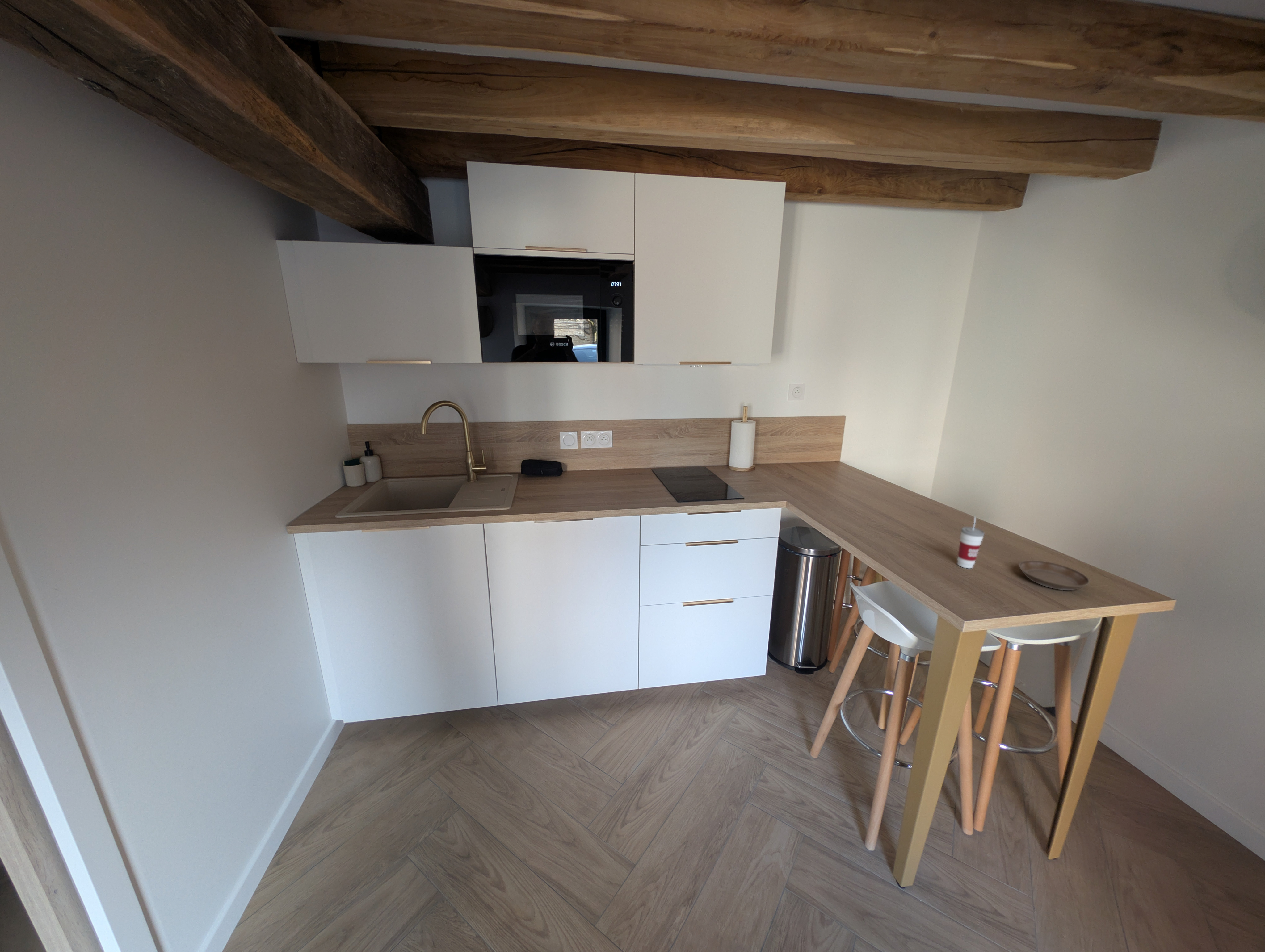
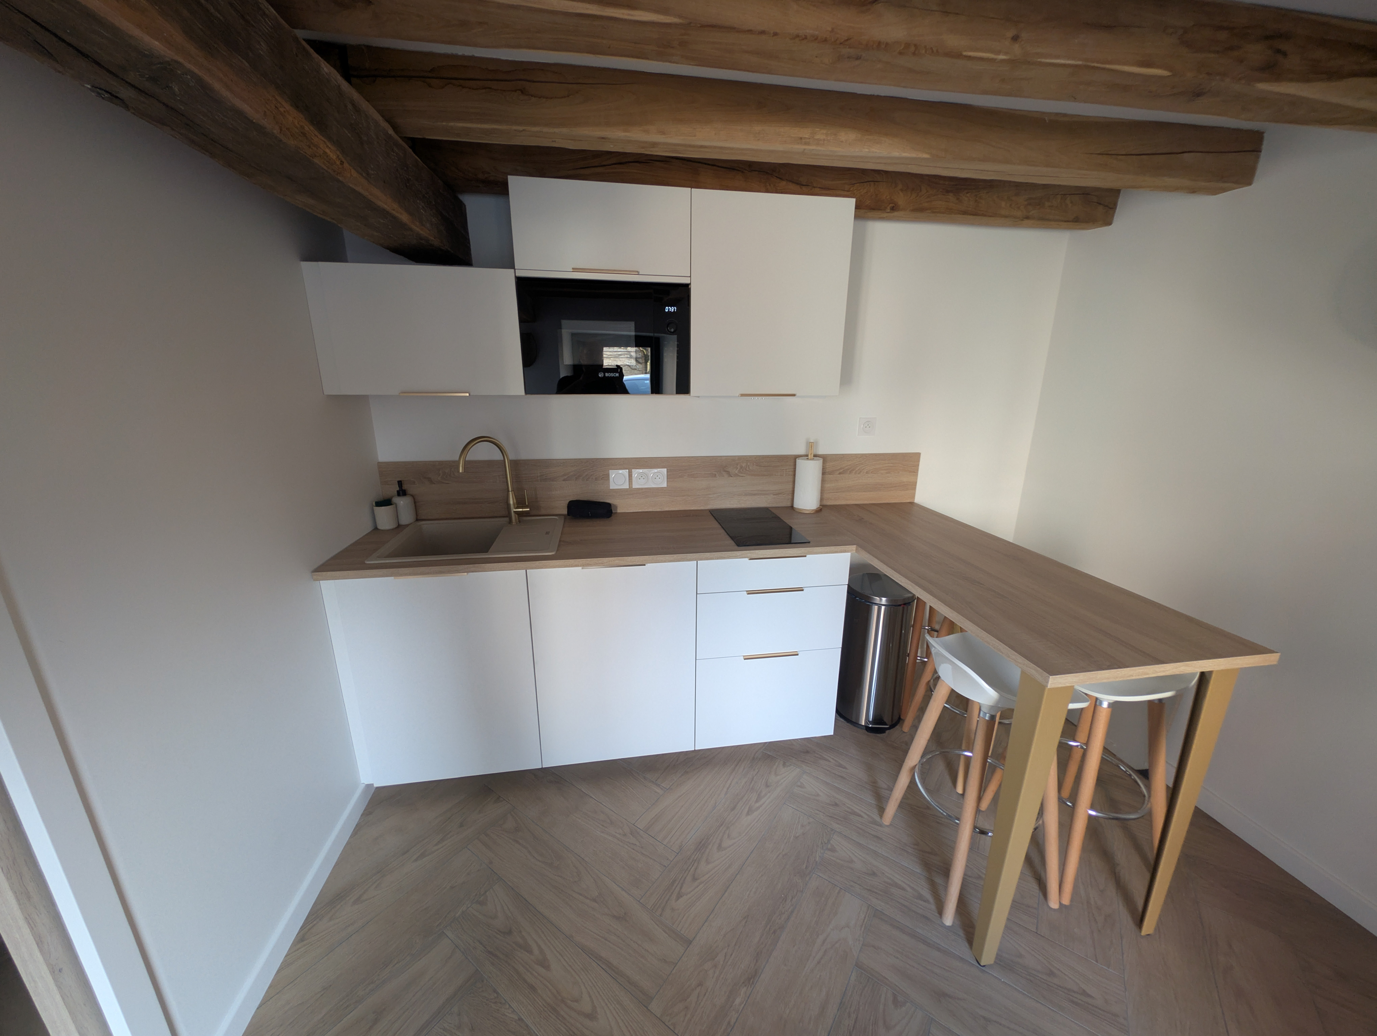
- cup (970, 542)
- saucer (1052, 576)
